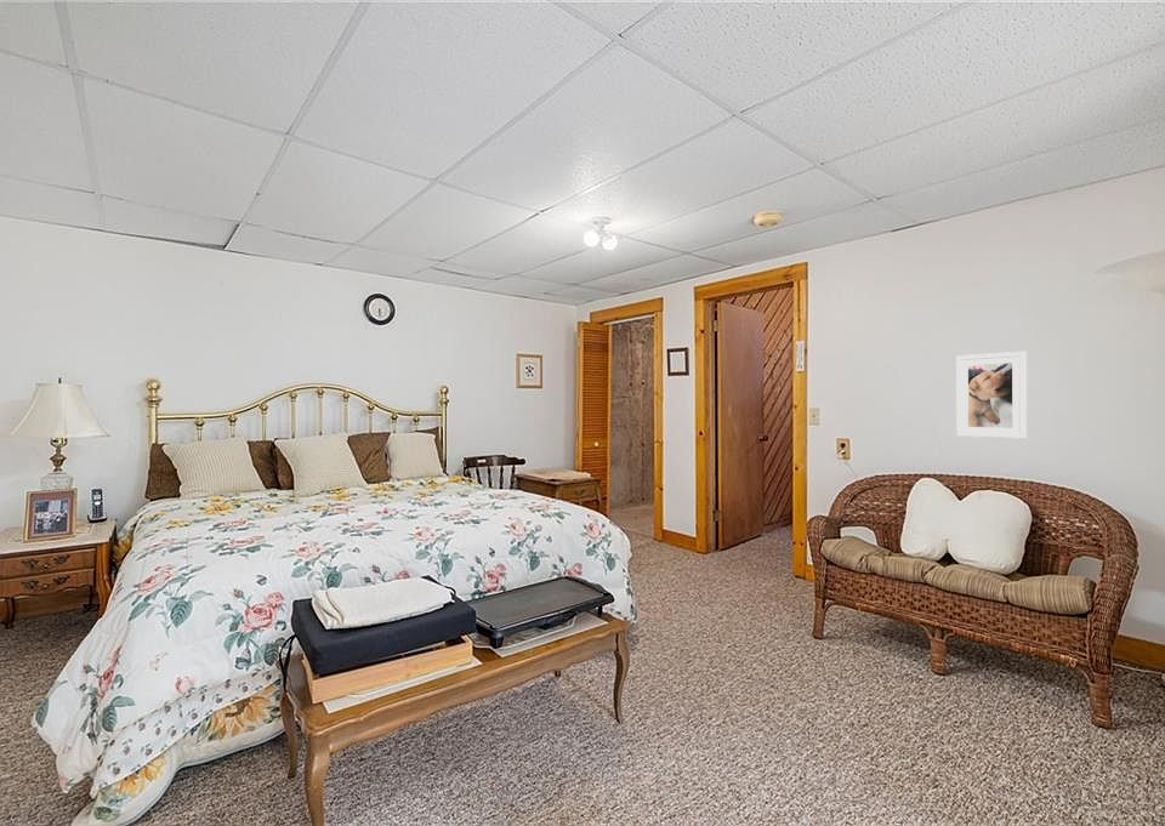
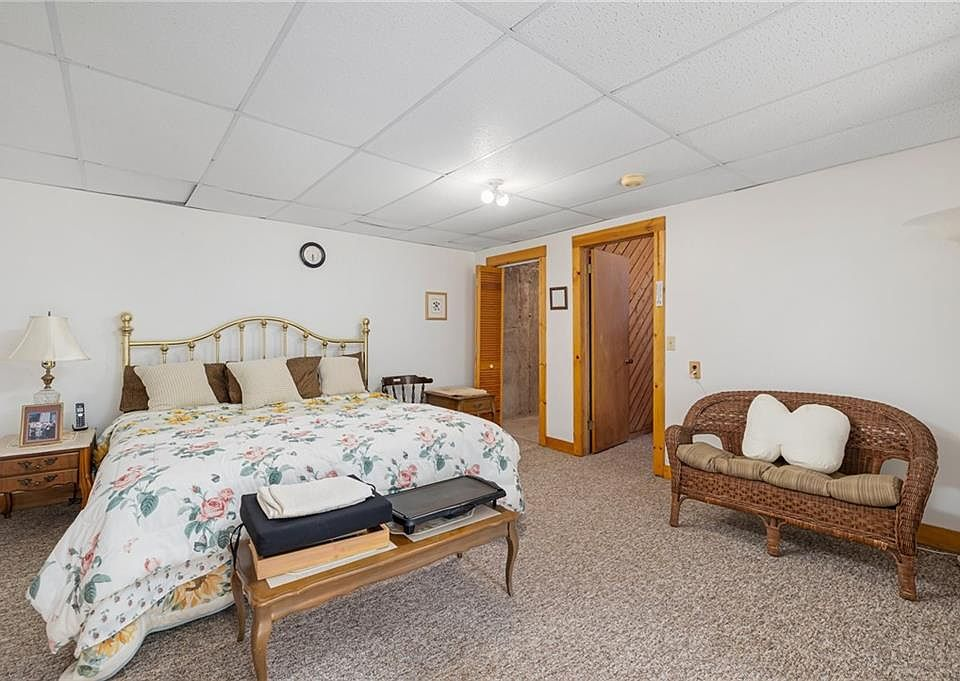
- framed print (989, 395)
